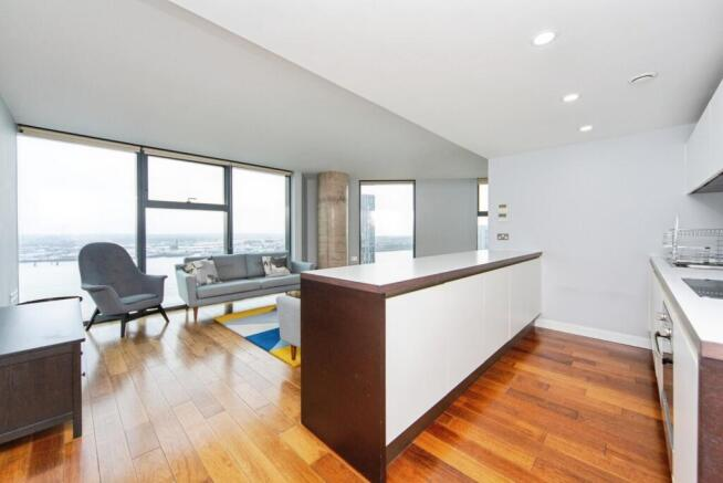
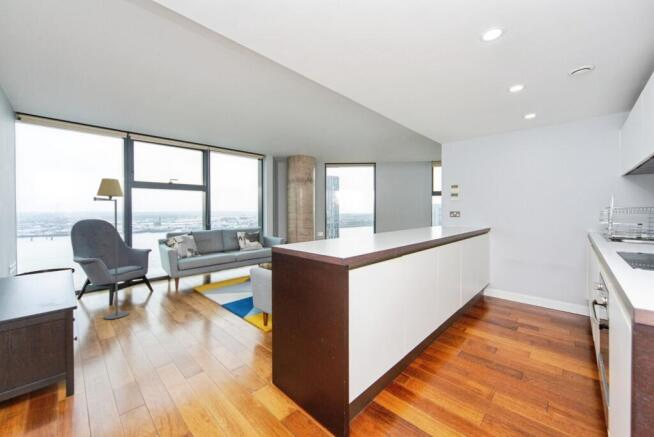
+ floor lamp (115, 246)
